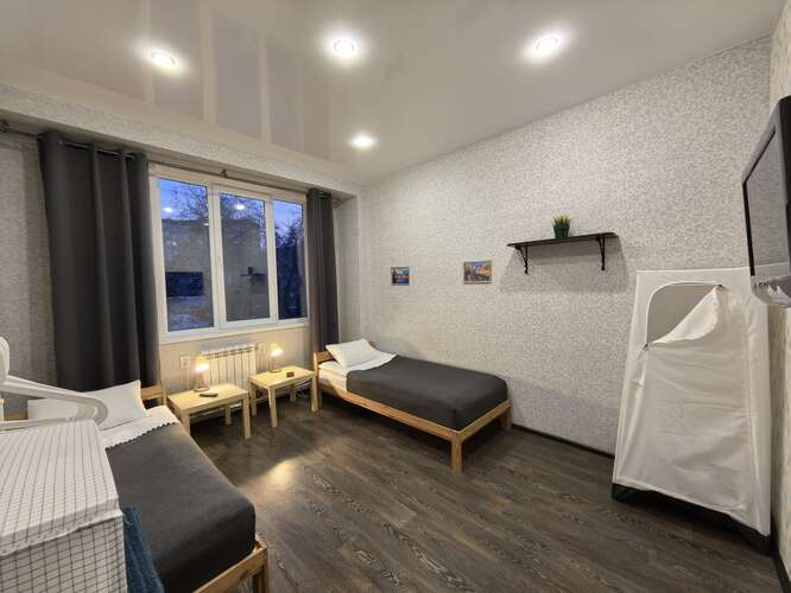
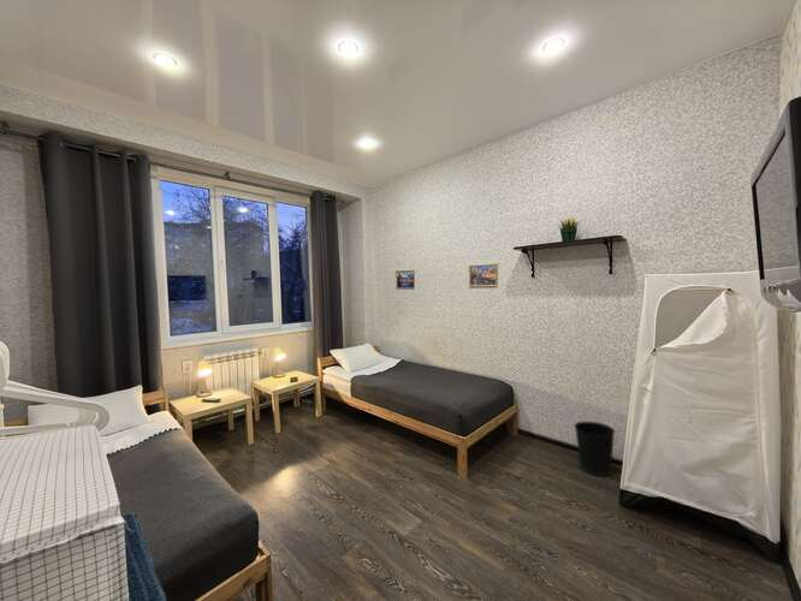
+ wastebasket (594, 447)
